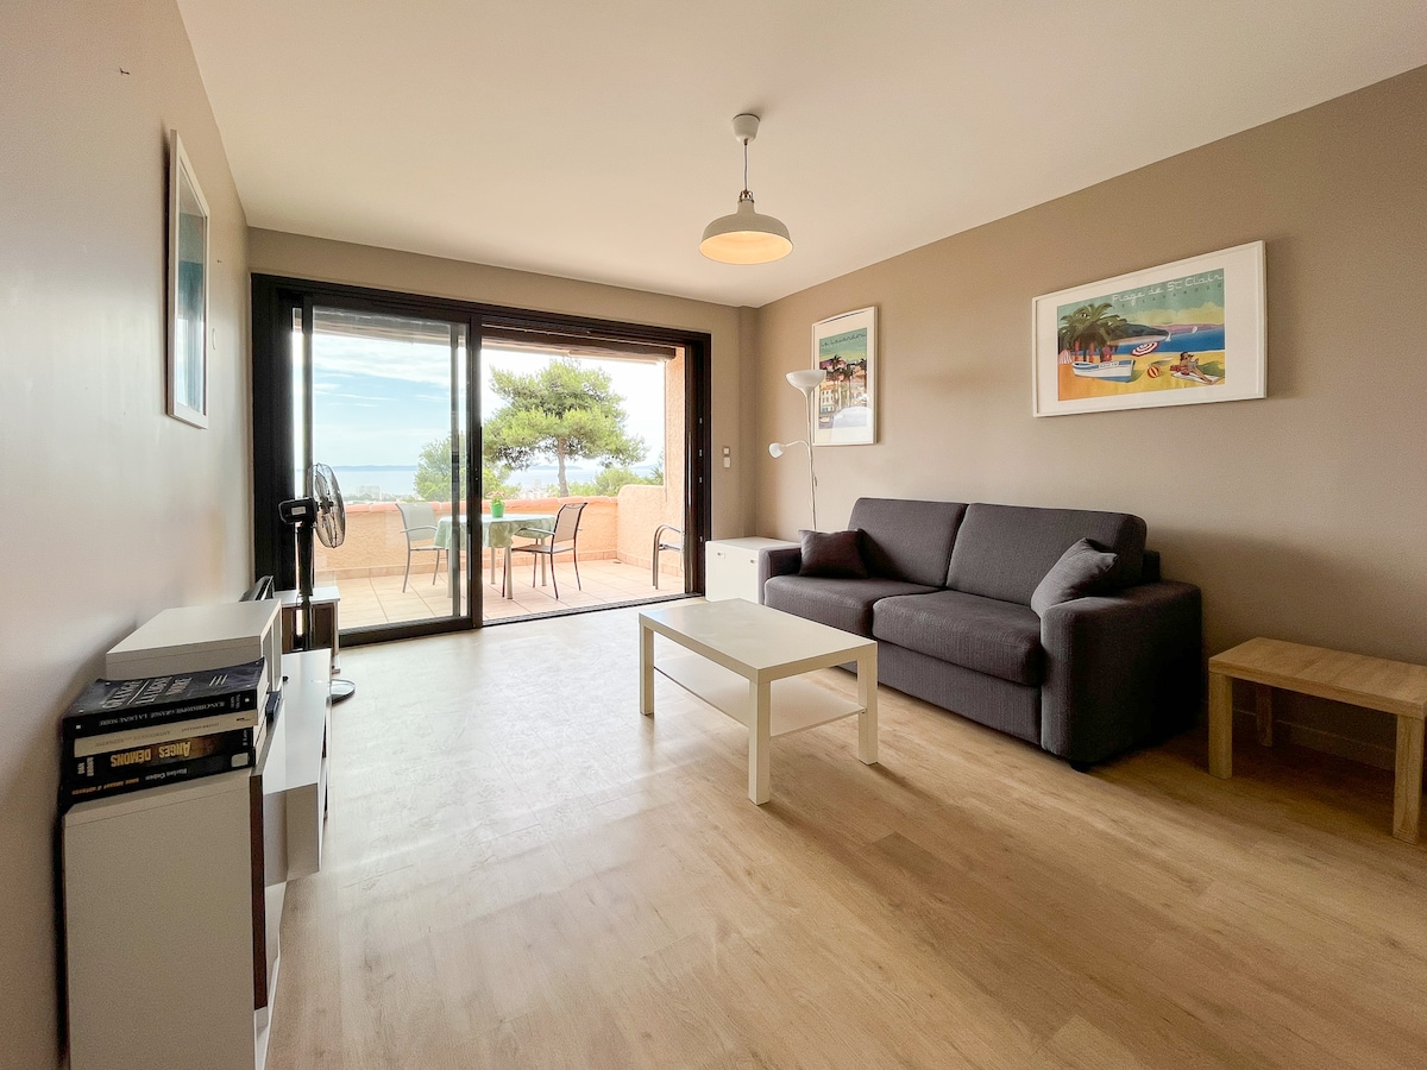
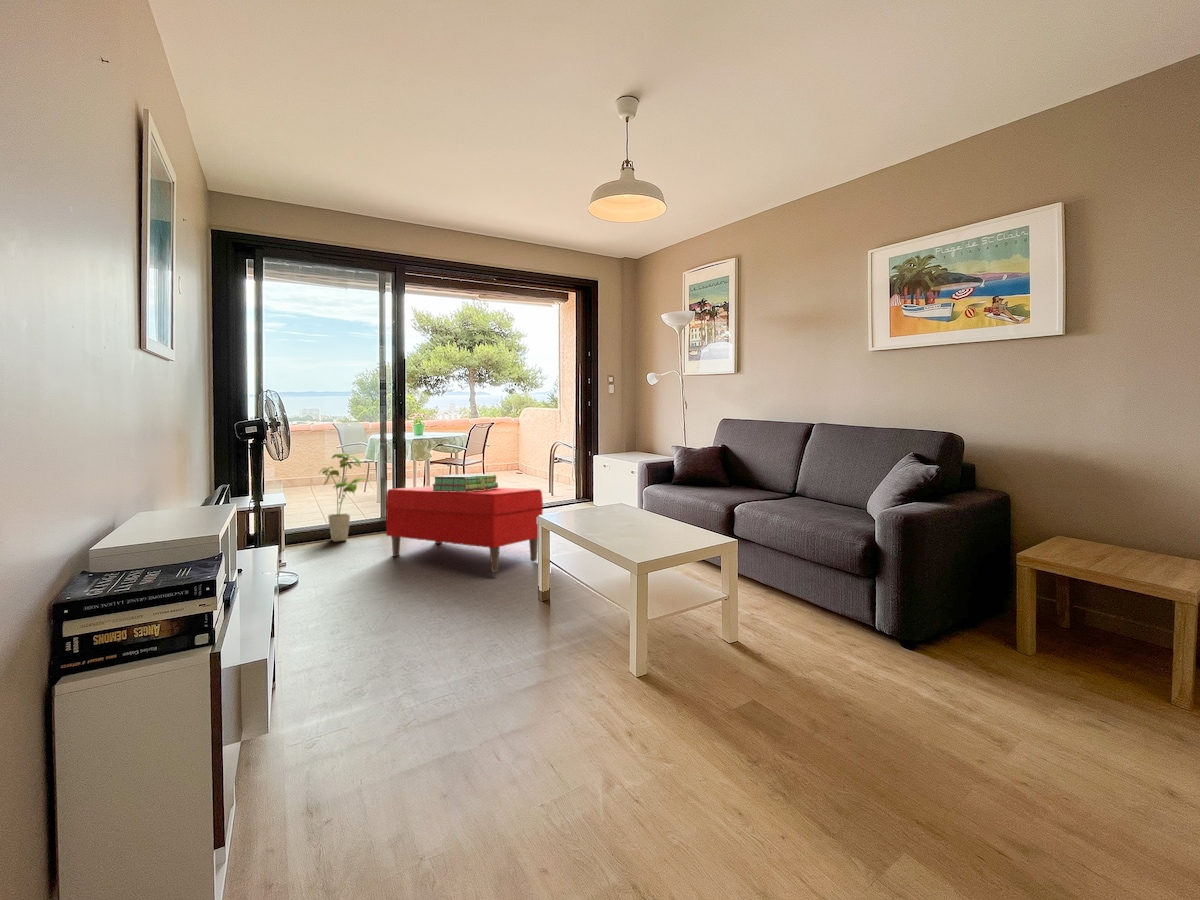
+ house plant (344, 496)
+ stack of books (465, 482)
+ bench (463, 523)
